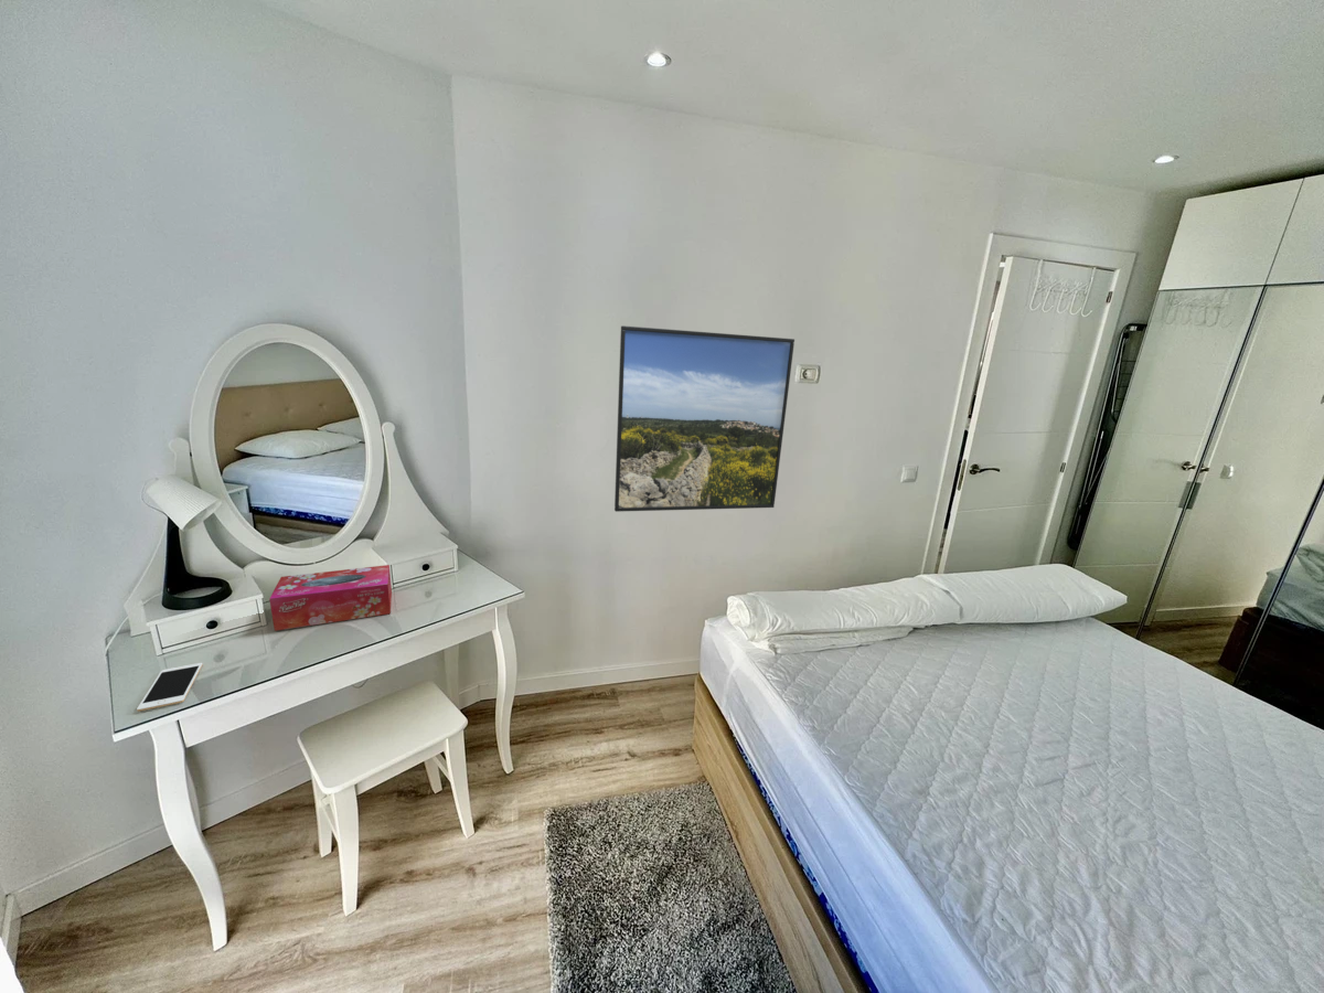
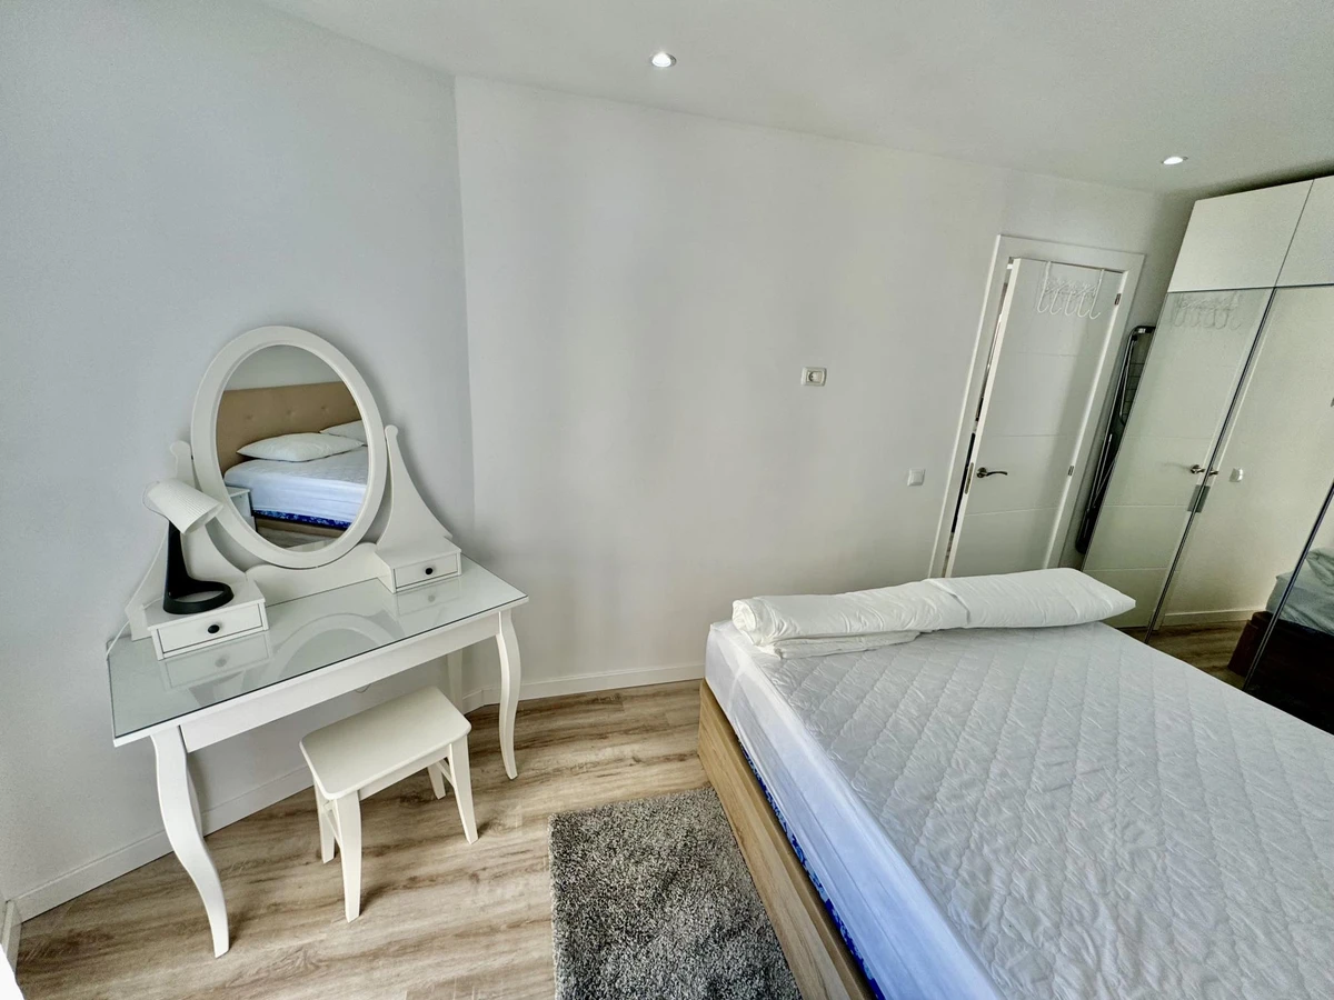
- tissue box (335, 595)
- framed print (704, 425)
- cell phone (171, 685)
